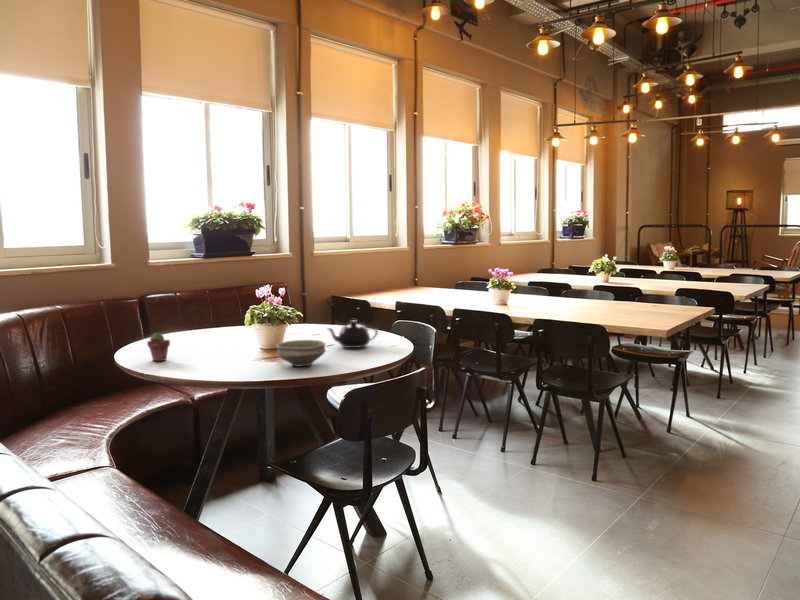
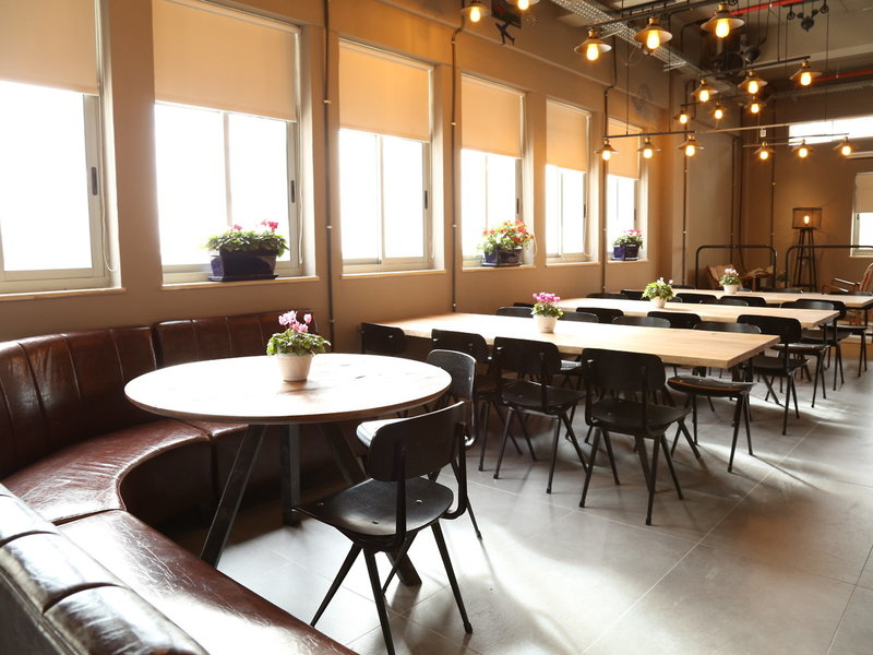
- teapot (352, 333)
- potted succulent (158, 346)
- bowl (301, 354)
